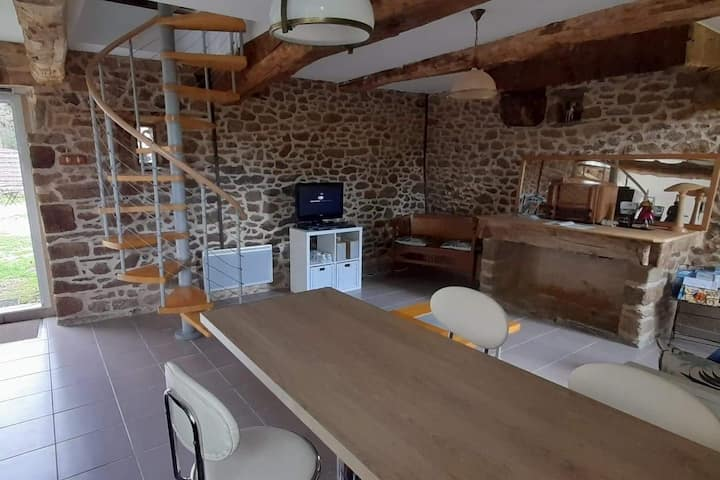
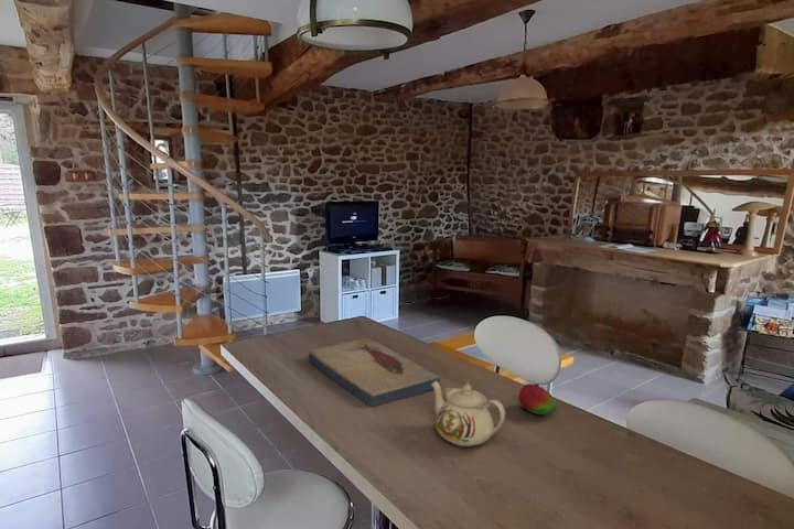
+ fish fossil (369, 367)
+ teapot (464, 410)
+ fruit (537, 399)
